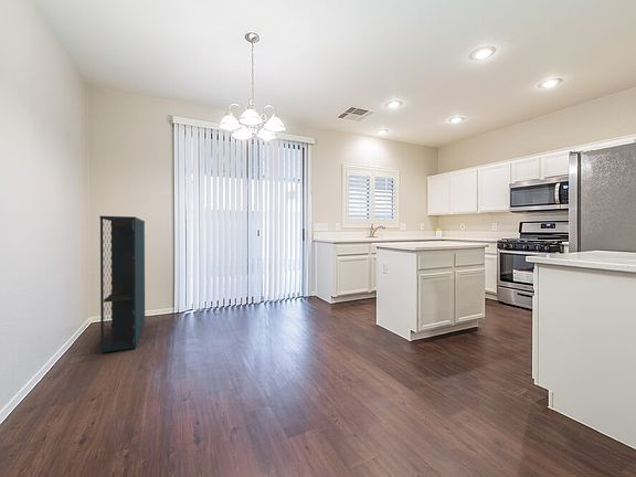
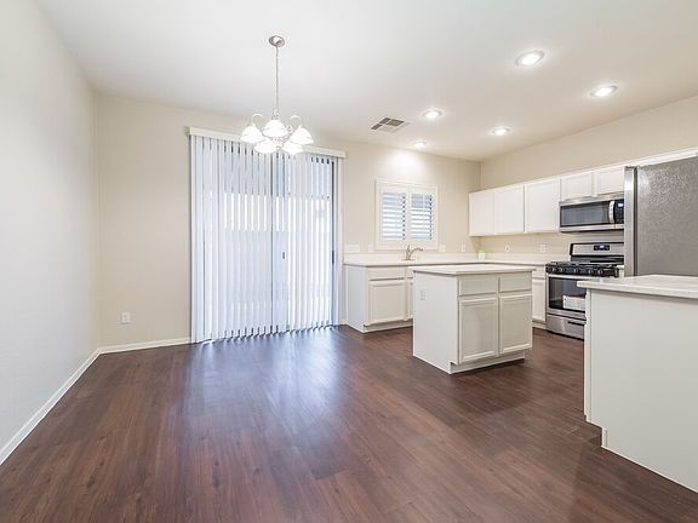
- shelving unit (125, 277)
